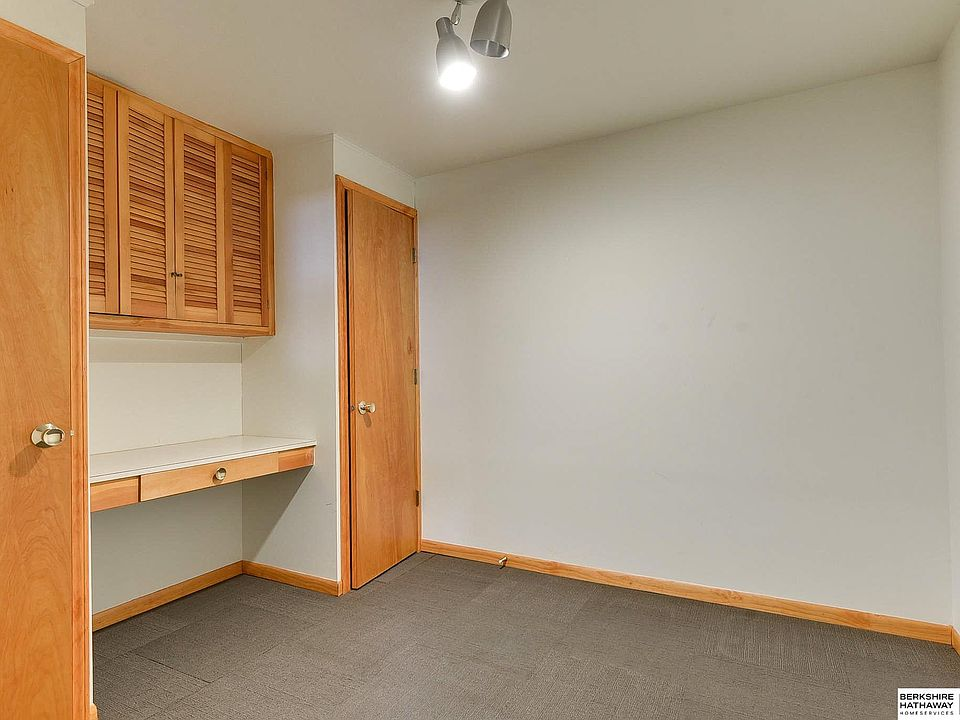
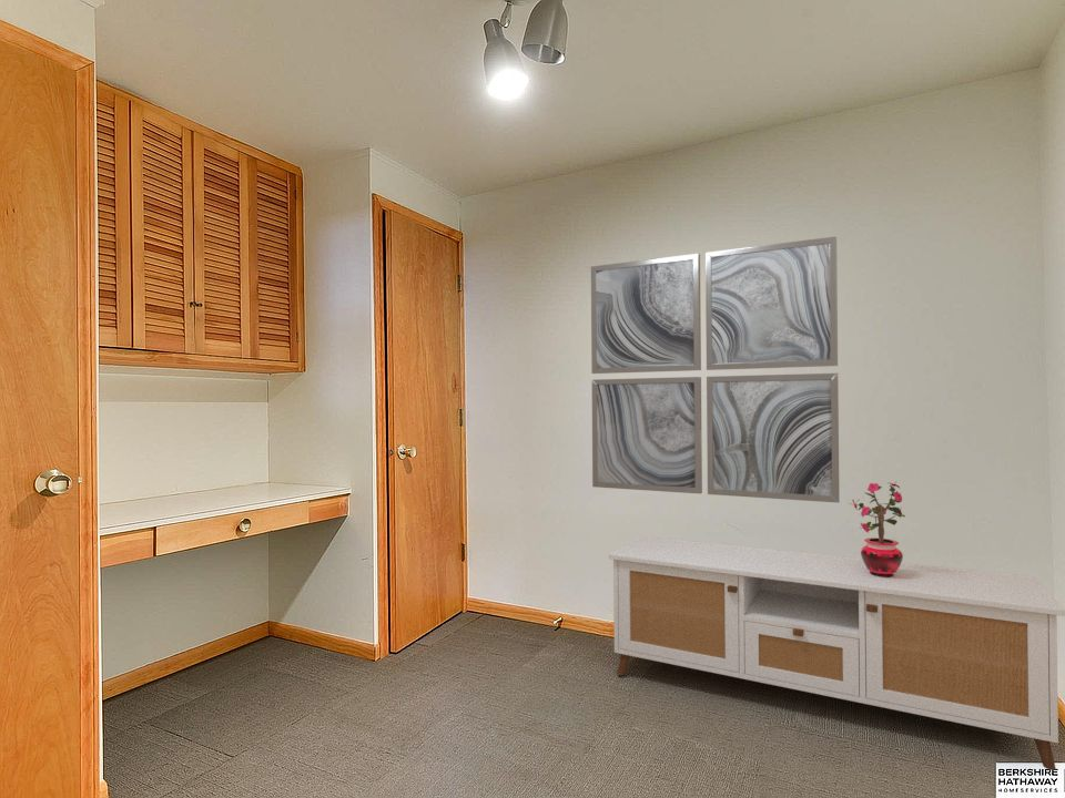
+ storage bench (805, 630)
+ potted plant (882, 526)
+ wall art (700, 369)
